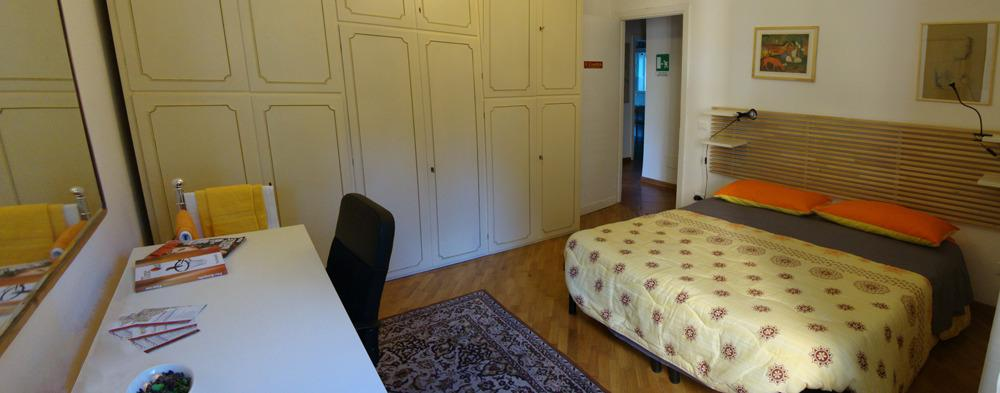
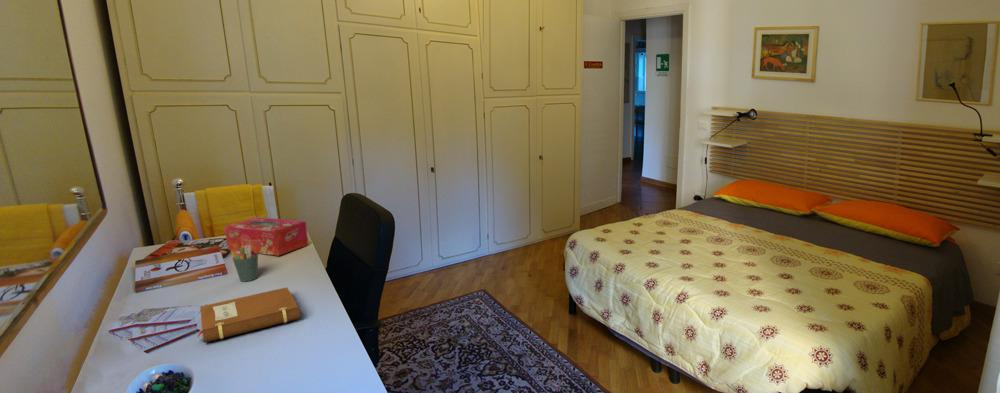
+ notebook (247, 313)
+ tissue box (266, 235)
+ pen holder (245, 261)
